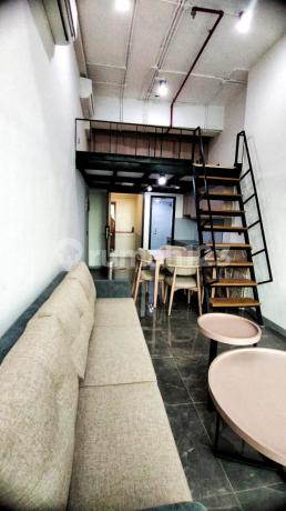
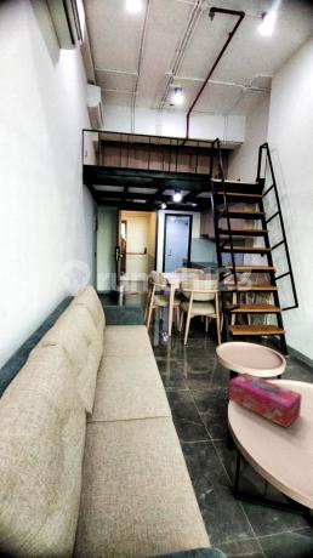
+ tissue box (263, 397)
